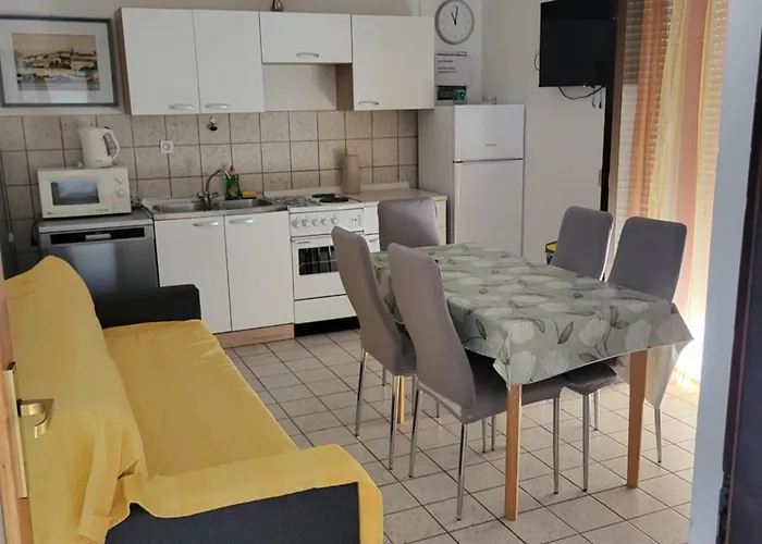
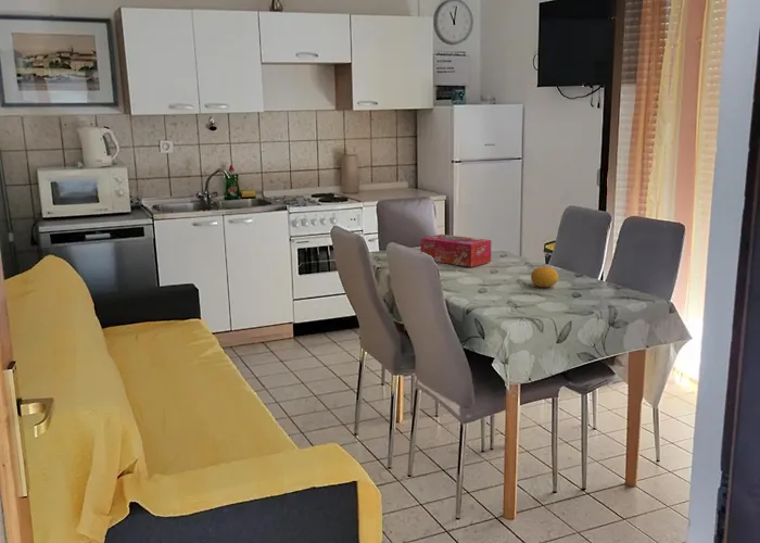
+ tissue box (455, 250)
+ fruit (544, 276)
